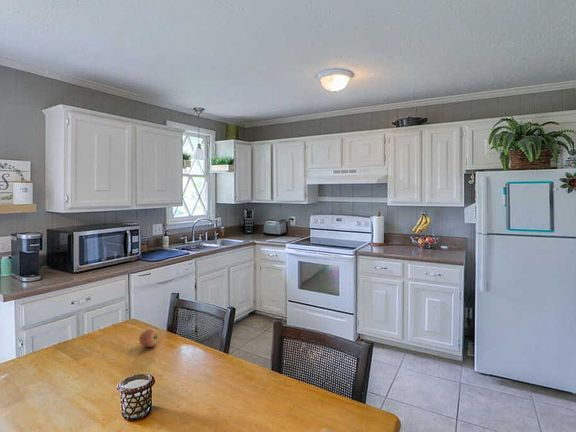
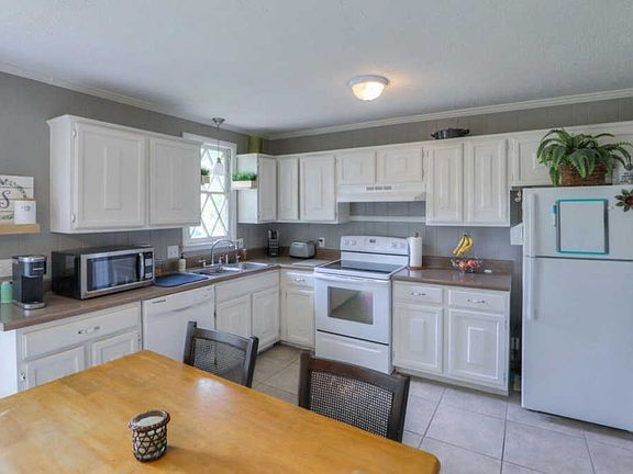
- apple (150, 338)
